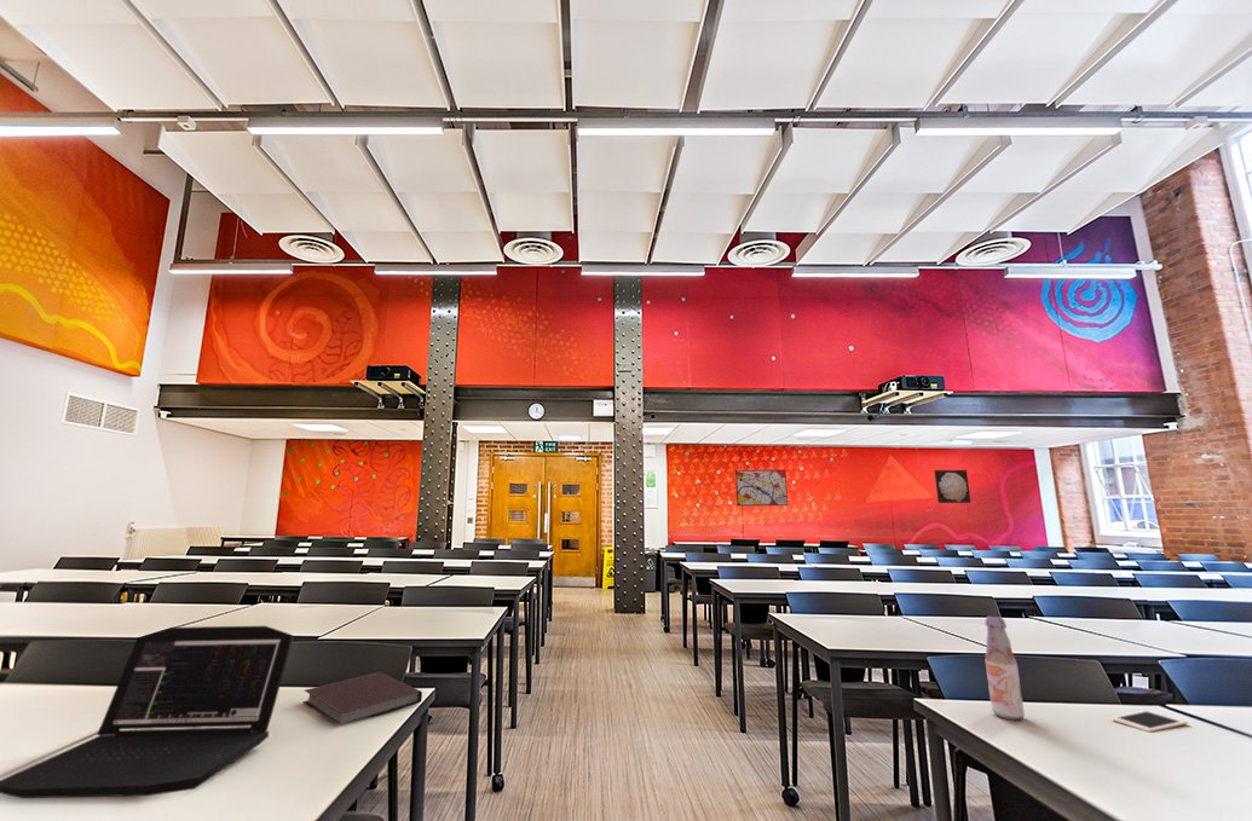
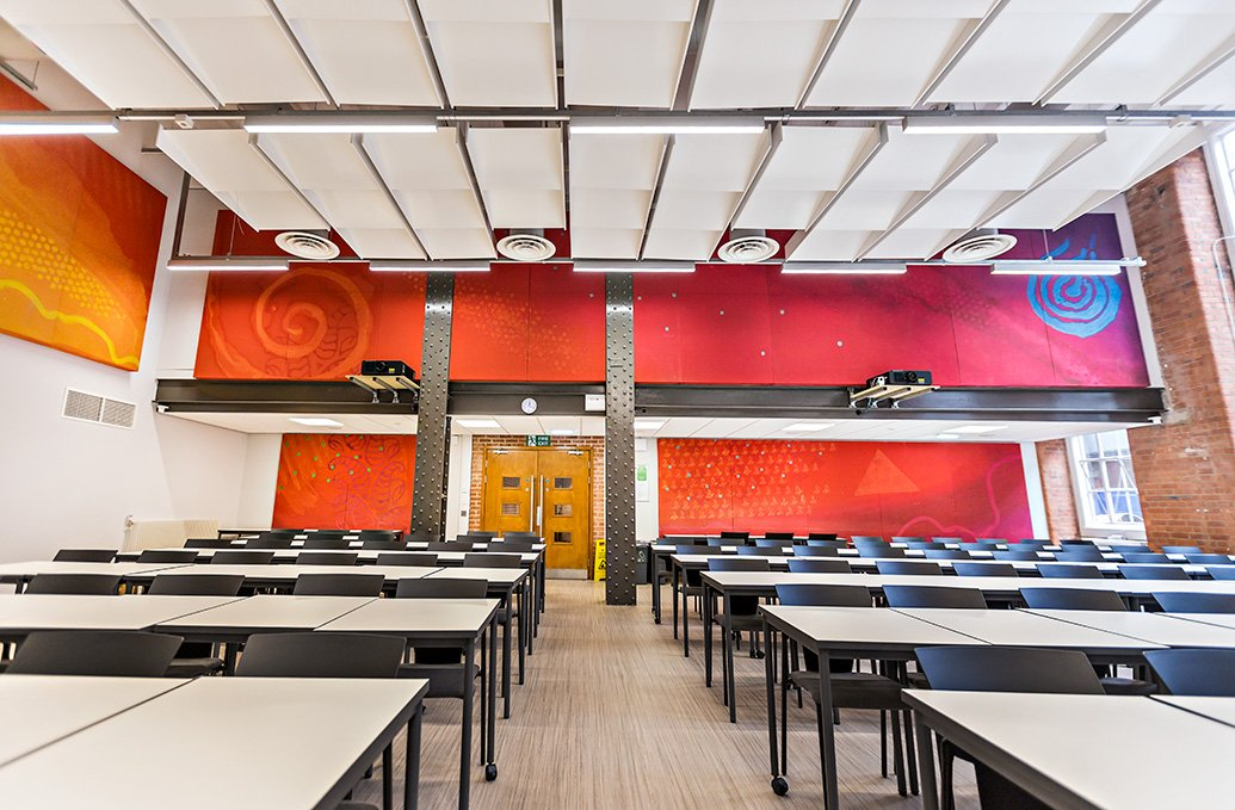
- wall art (761, 487)
- notebook (362, 695)
- bottle (1000, 665)
- laptop (161, 700)
- wall art (952, 486)
- cell phone (1149, 721)
